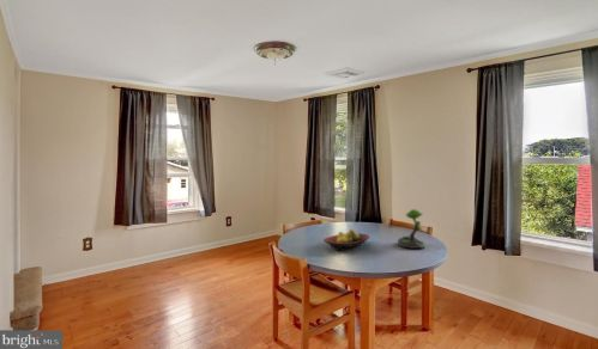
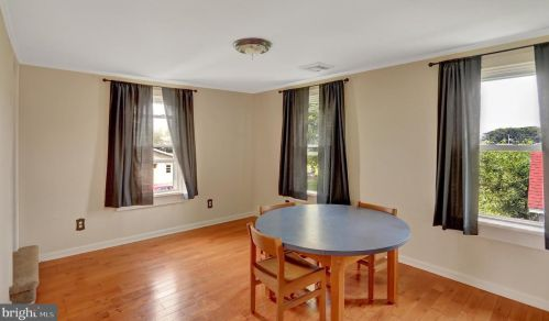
- fruit bowl (346, 238)
- plant (412, 228)
